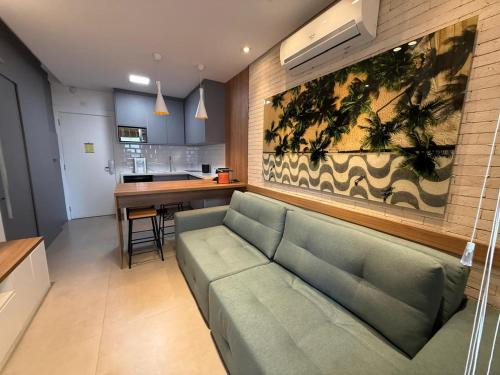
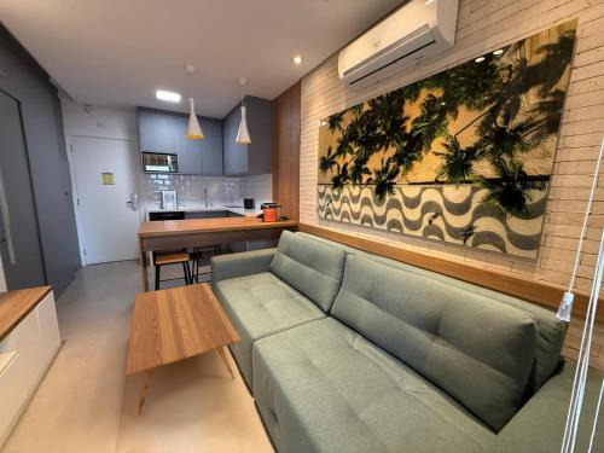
+ coffee table (180, 332)
